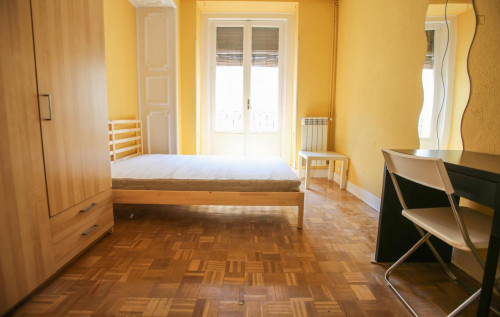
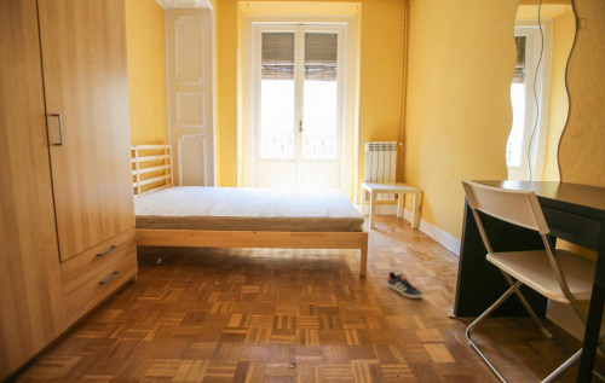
+ sneaker (403, 283)
